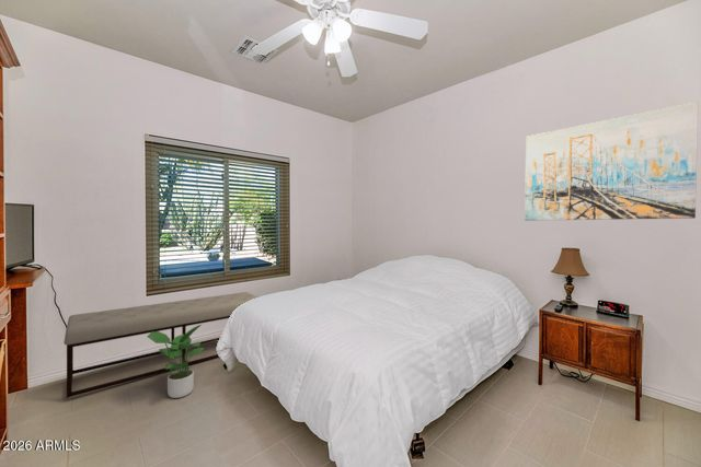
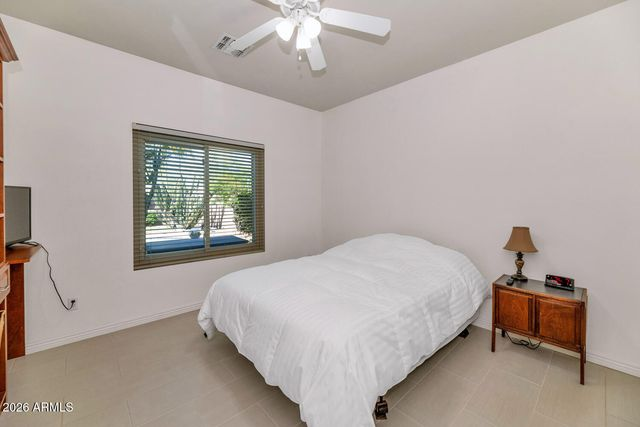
- potted plant (180, 358)
- wall art (597, 171)
- bench (177, 327)
